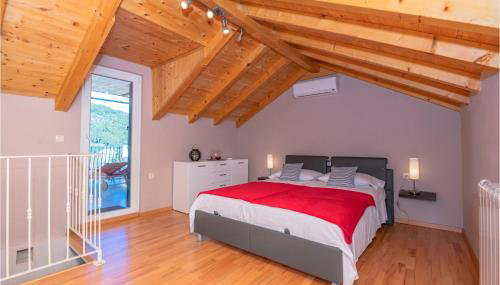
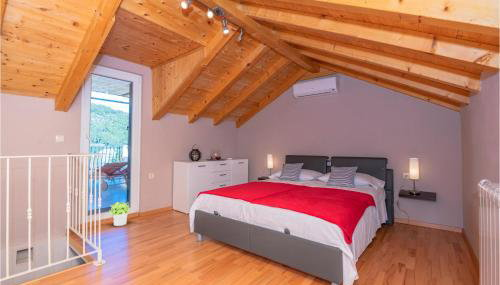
+ potted plant (119, 213)
